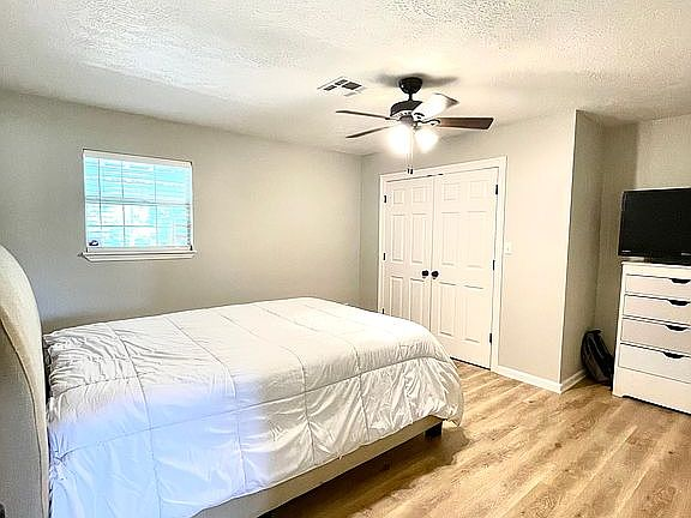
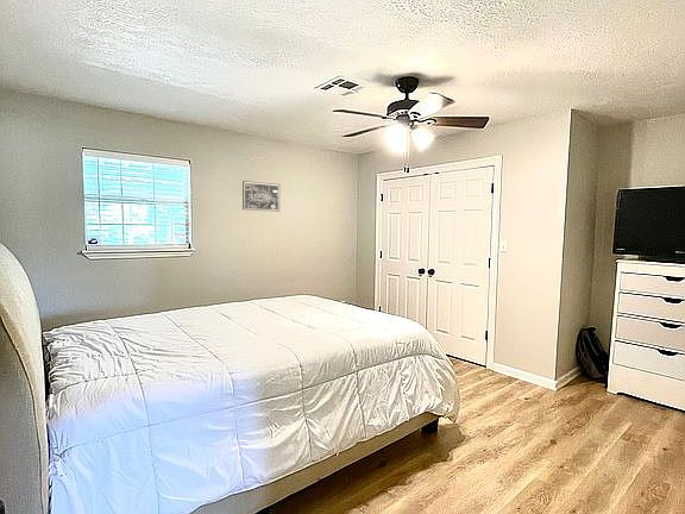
+ wall art (262, 196)
